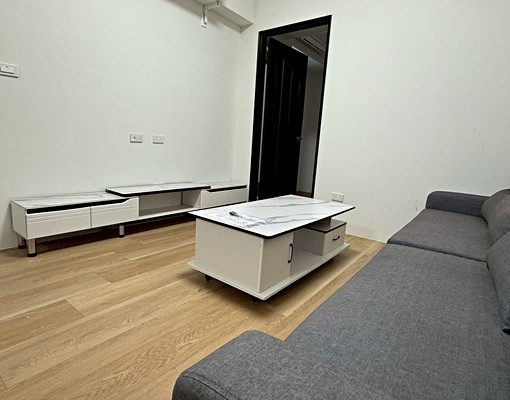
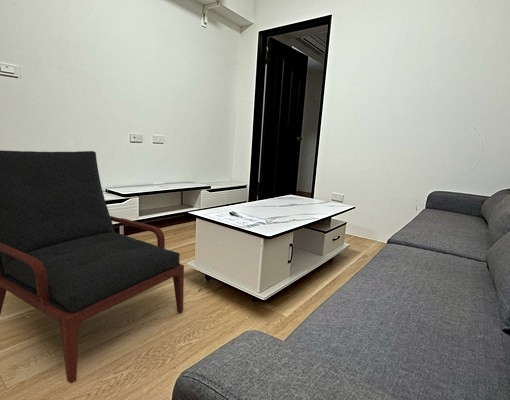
+ armchair (83, 237)
